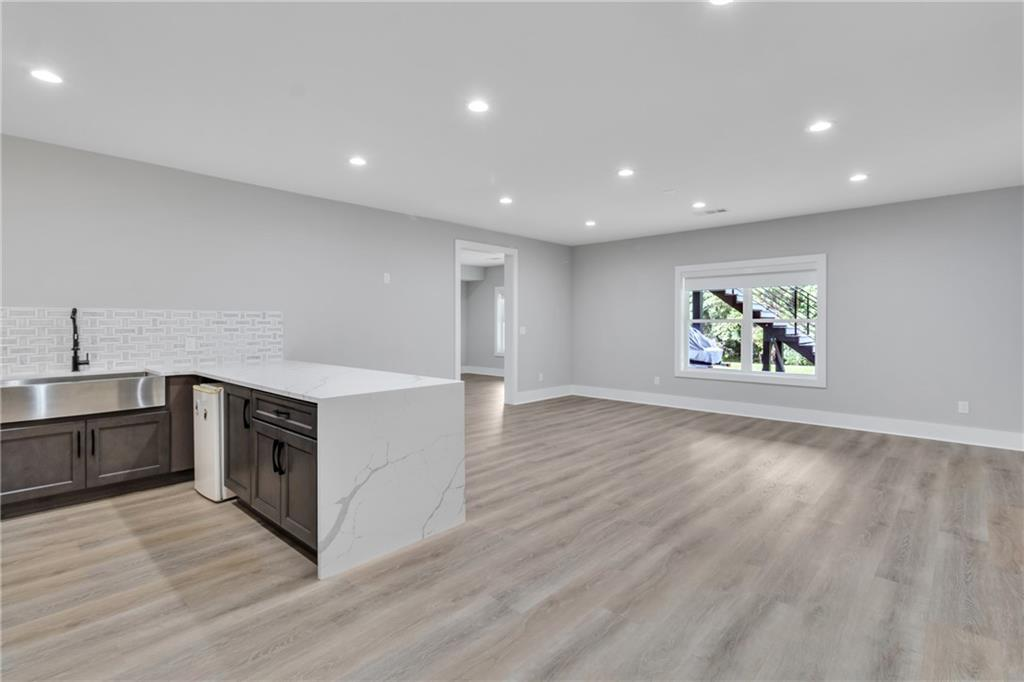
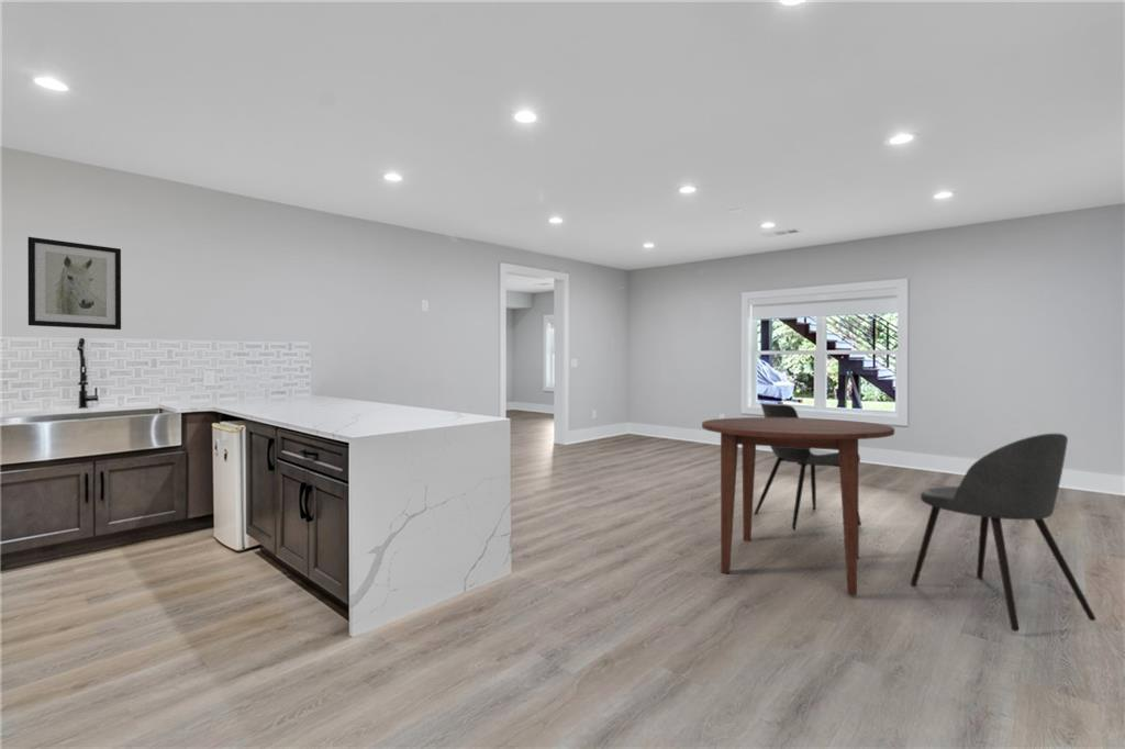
+ dining table (753, 494)
+ dining chair (805, 461)
+ wall art (76, 284)
+ dining chair (995, 515)
